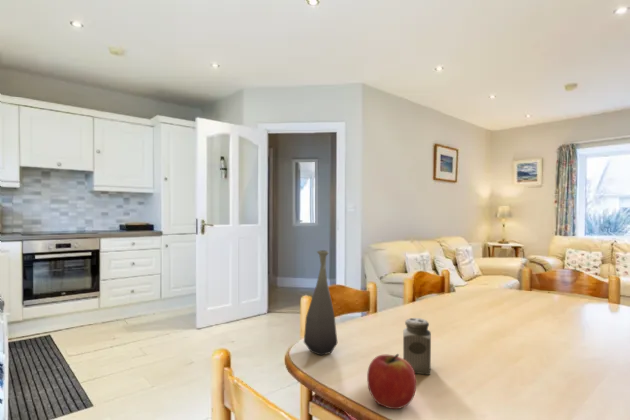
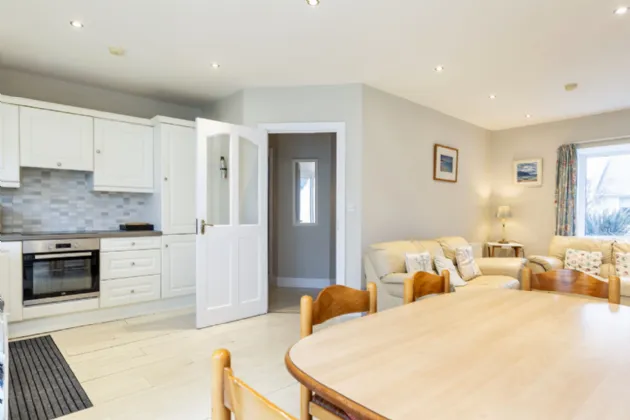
- salt shaker (416, 343)
- apple (390, 377)
- bottle (321, 300)
